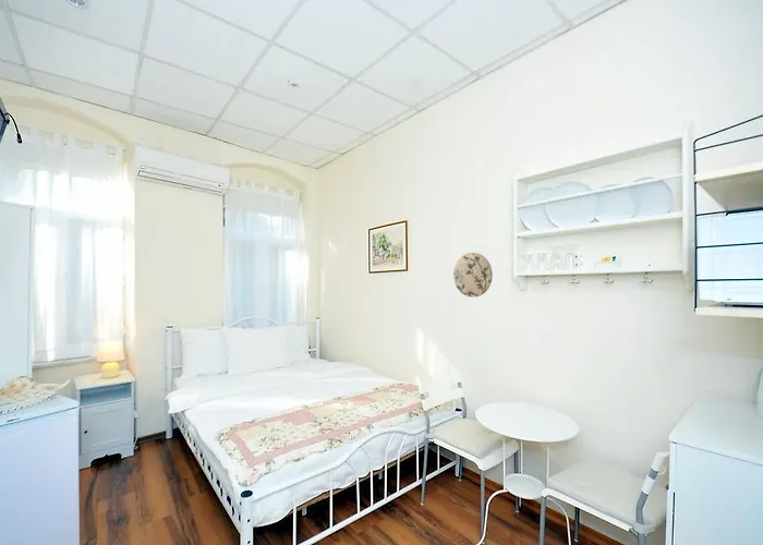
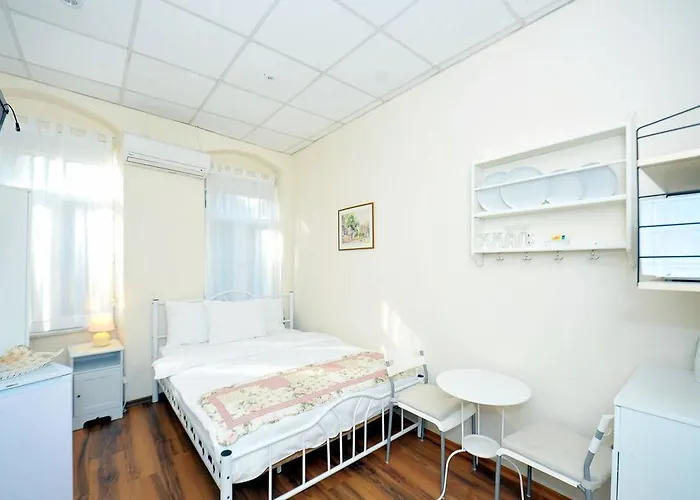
- decorative plate (472, 275)
